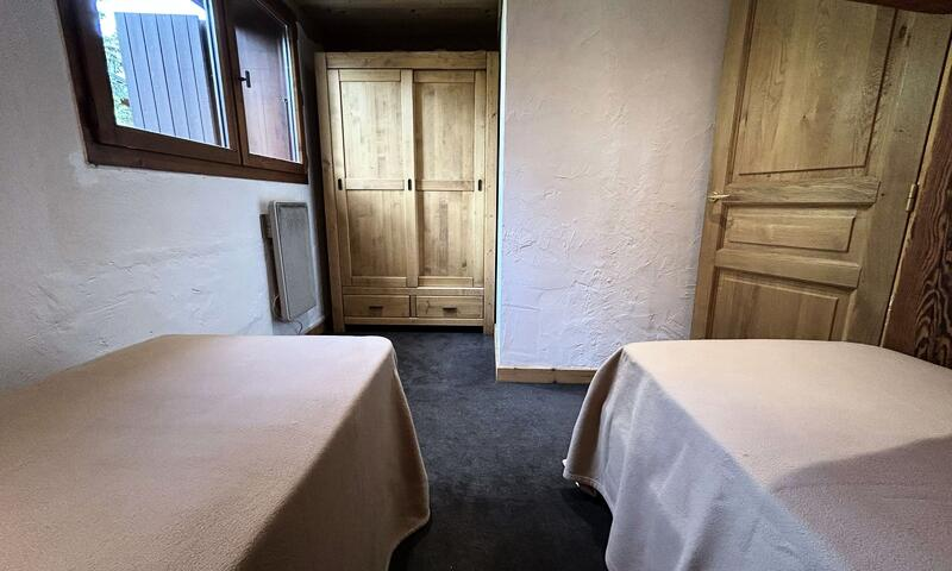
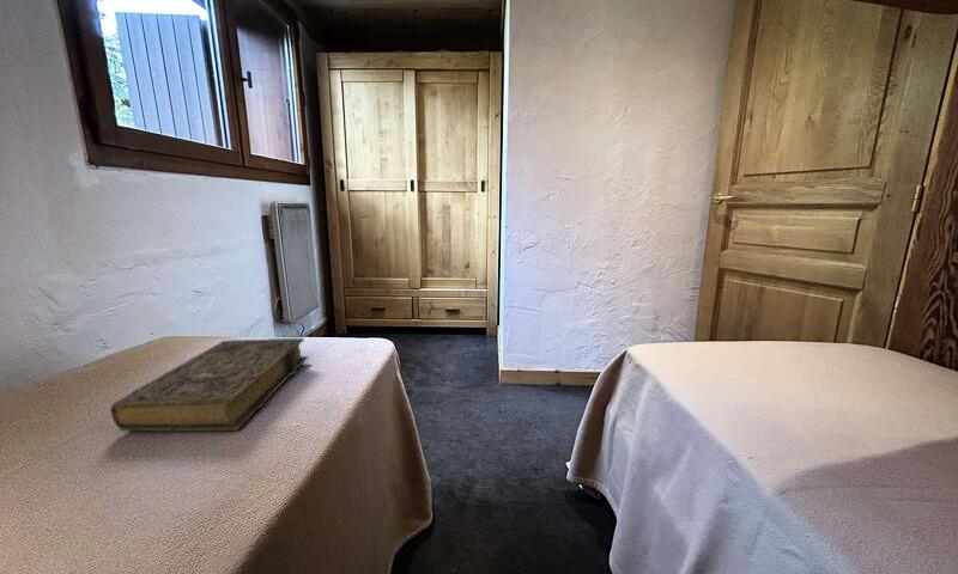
+ book (229, 375)
